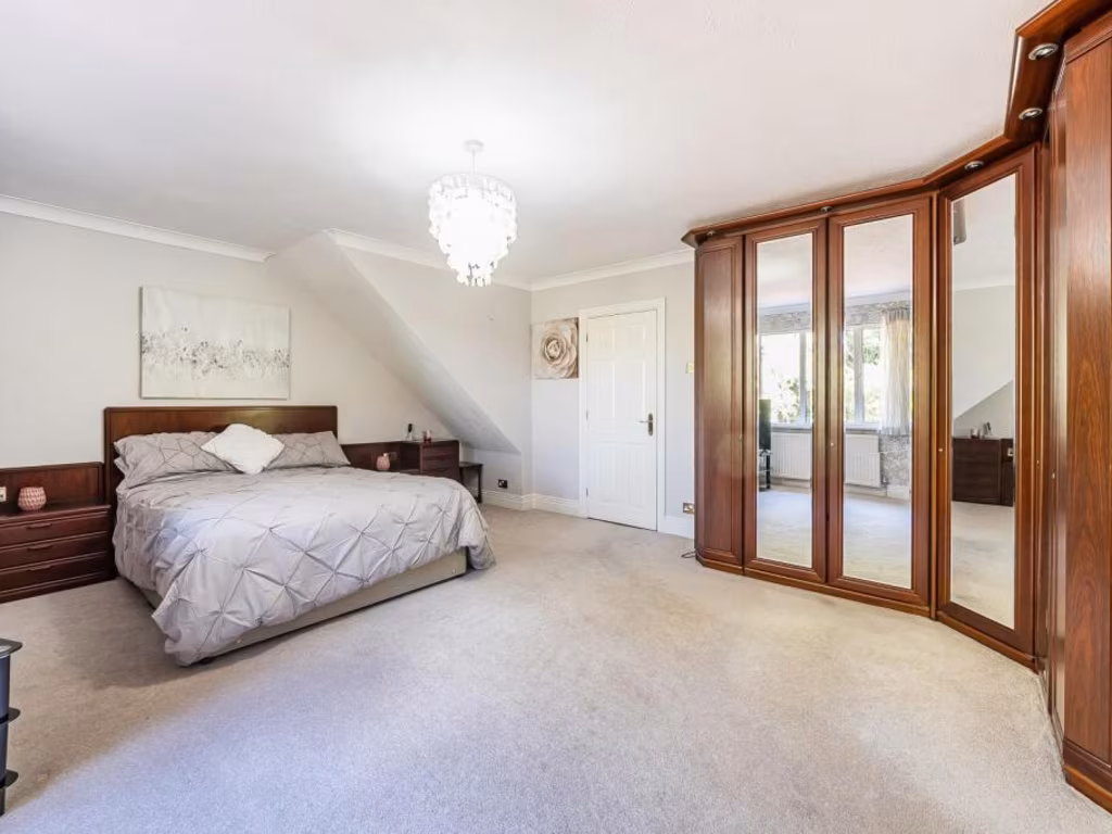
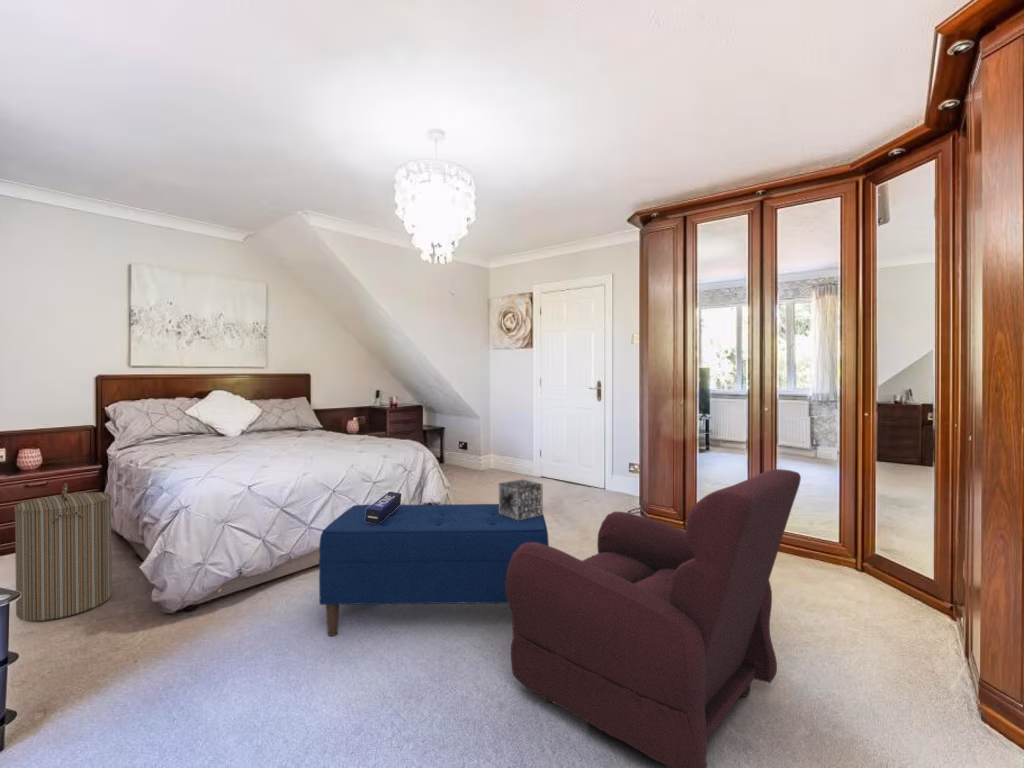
+ bench (441, 564)
+ laundry hamper (65, 544)
+ decorative box (520, 498)
+ tissue box (383, 508)
+ armchair (650, 581)
